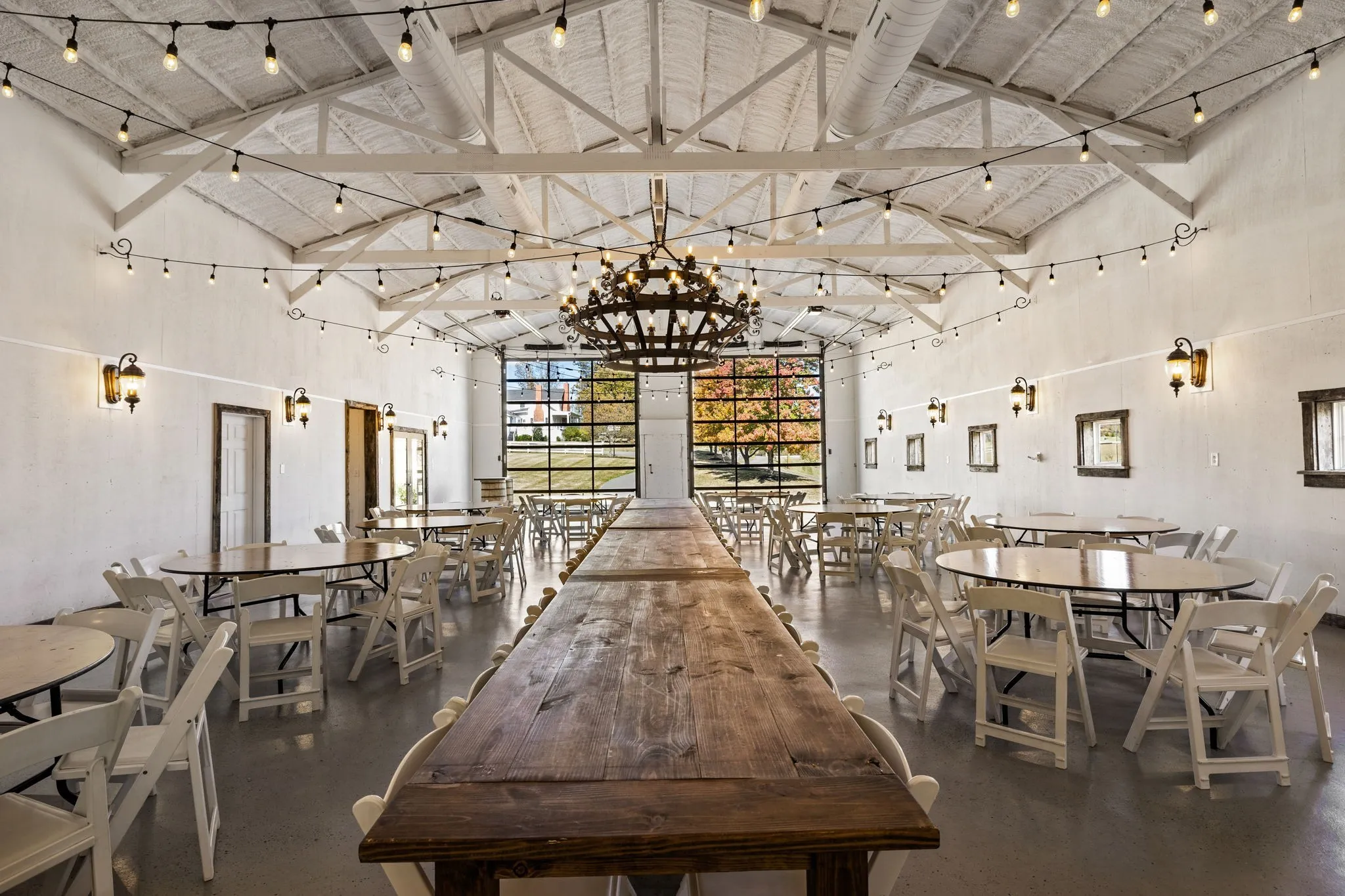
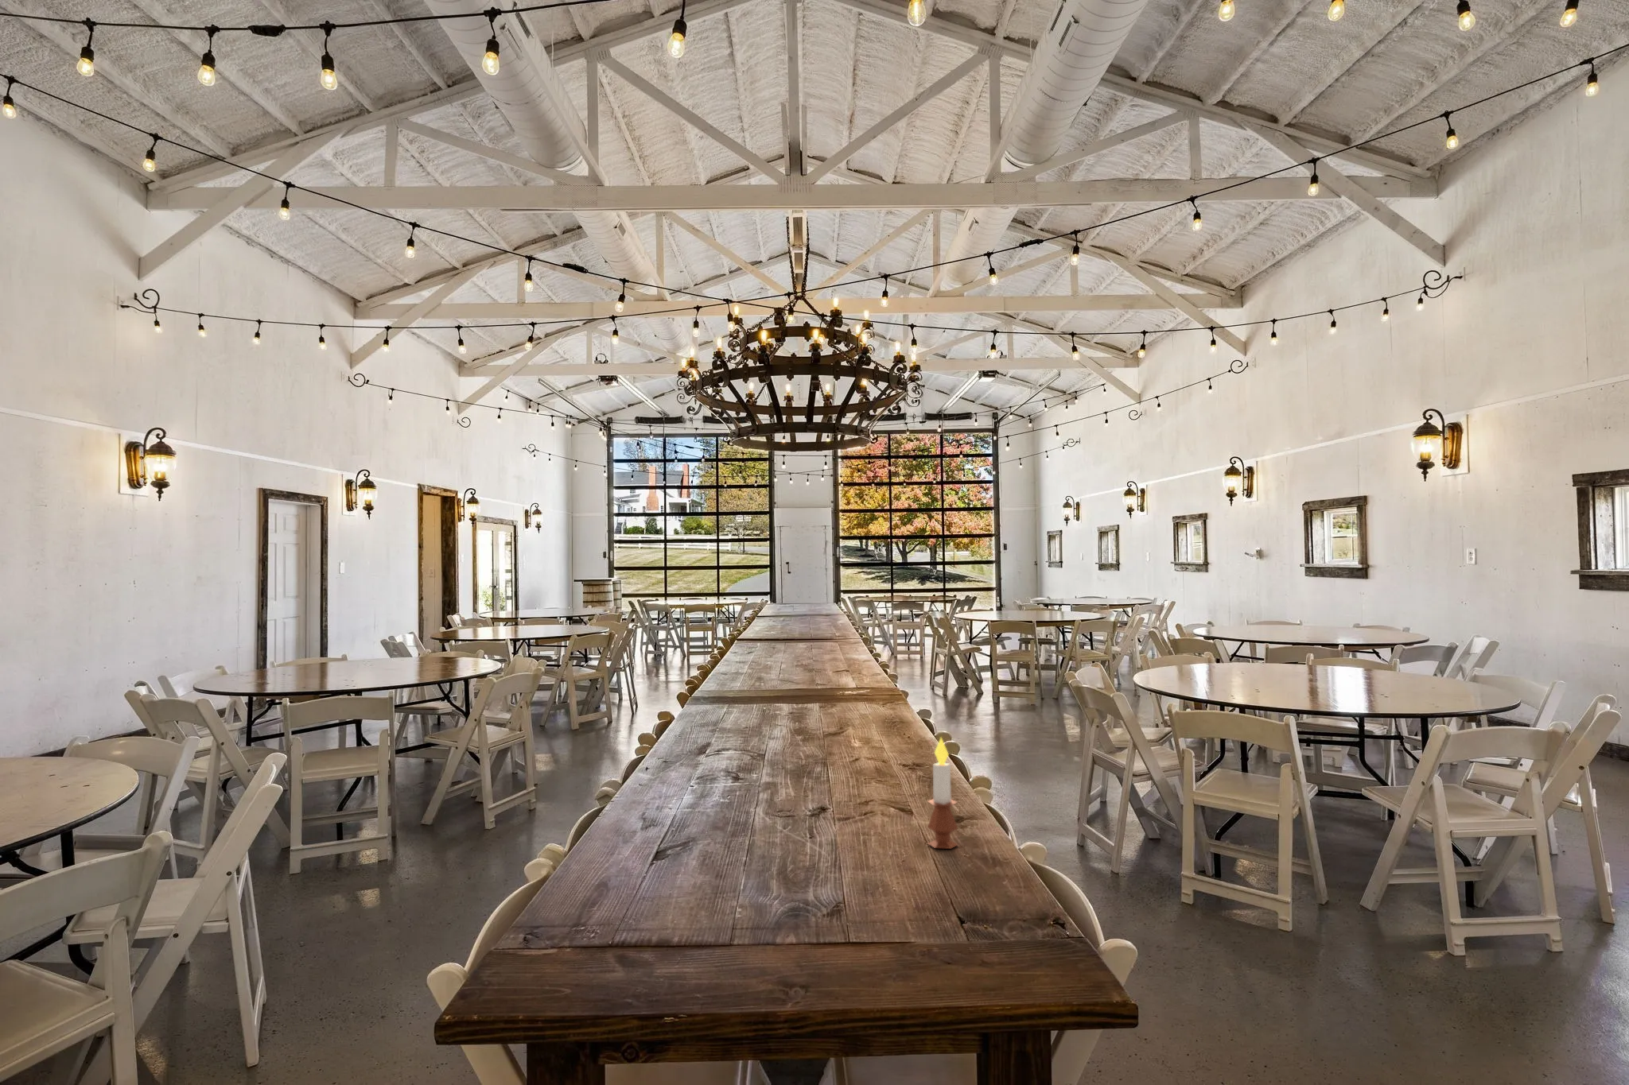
+ candle (942, 790)
